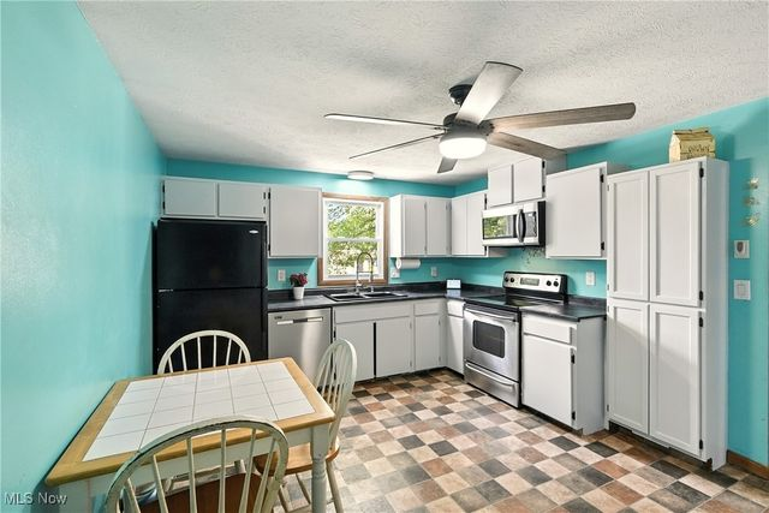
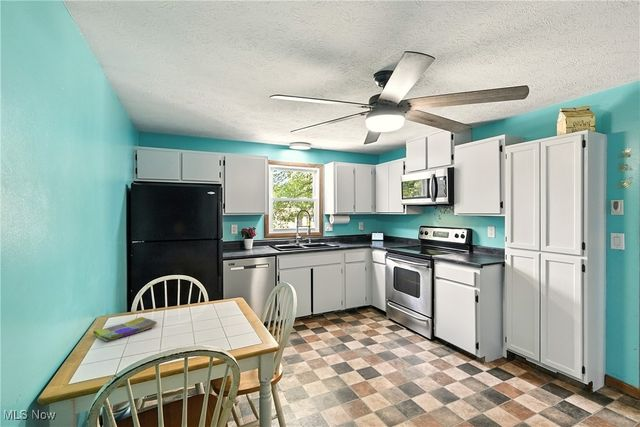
+ dish towel (126, 327)
